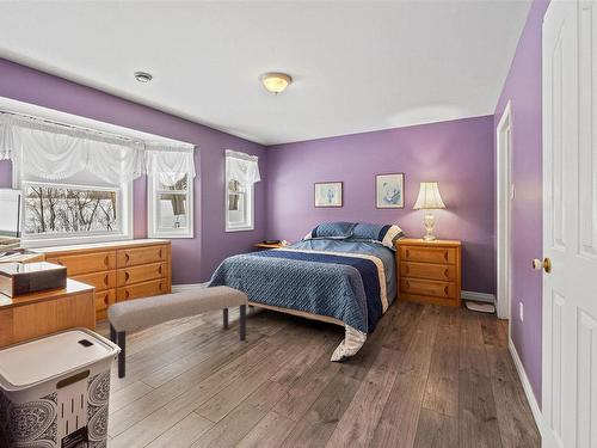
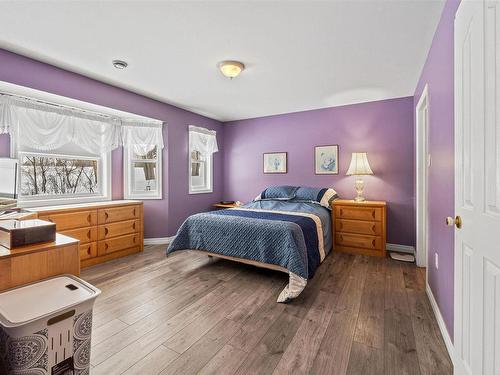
- bench (183, 317)
